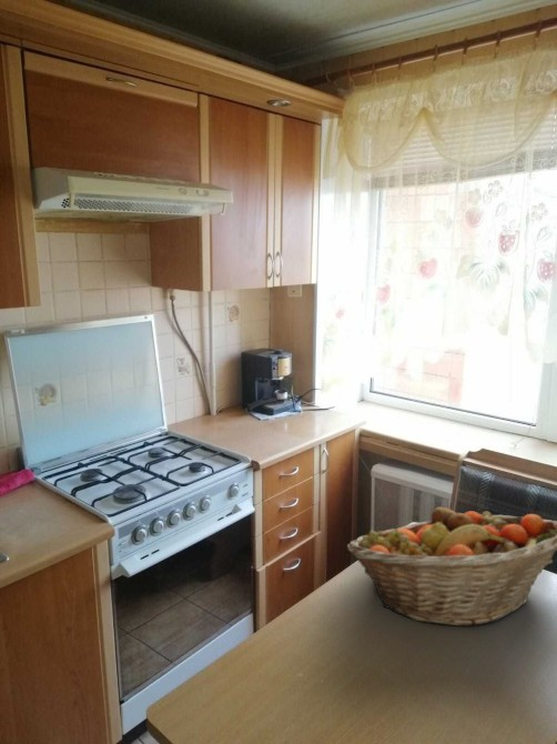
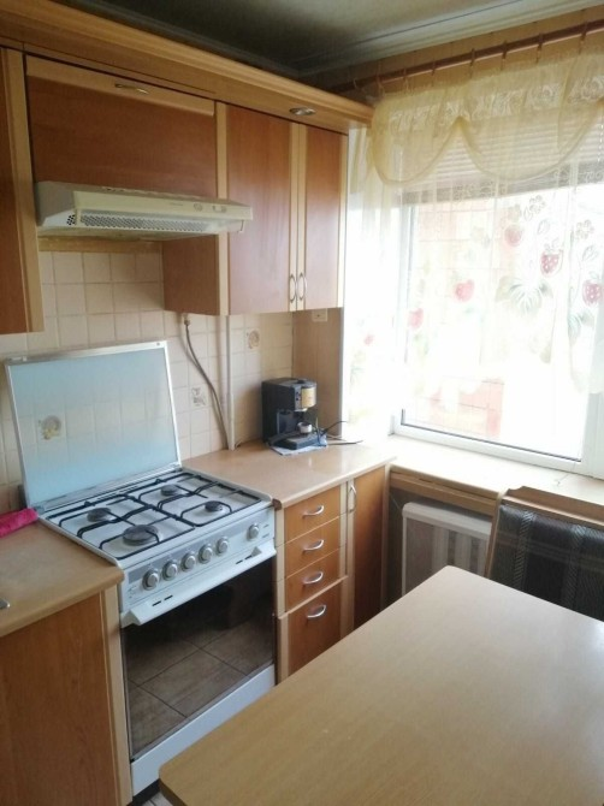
- fruit basket (456, 553)
